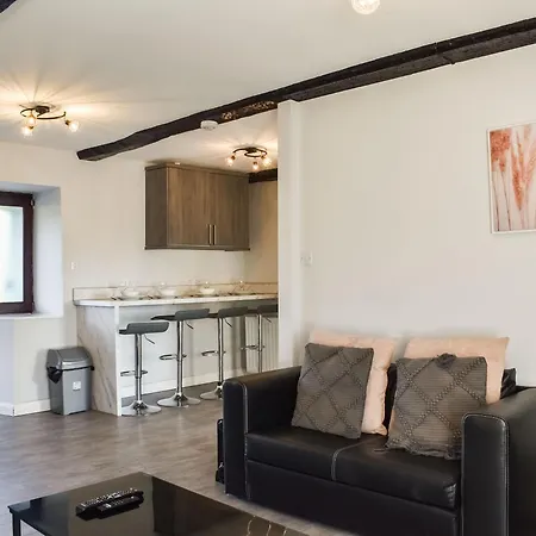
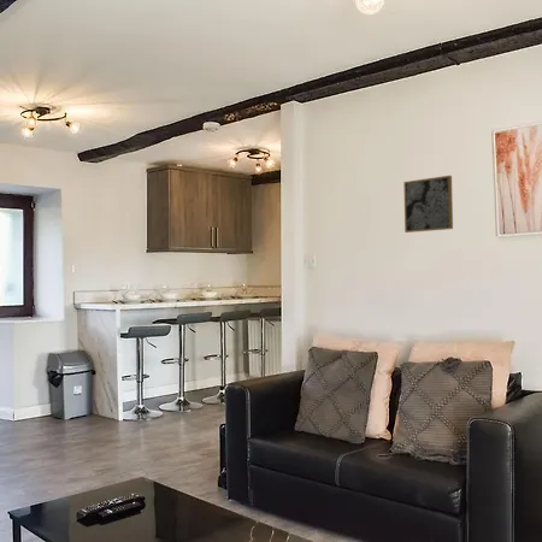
+ wall art (428, 205)
